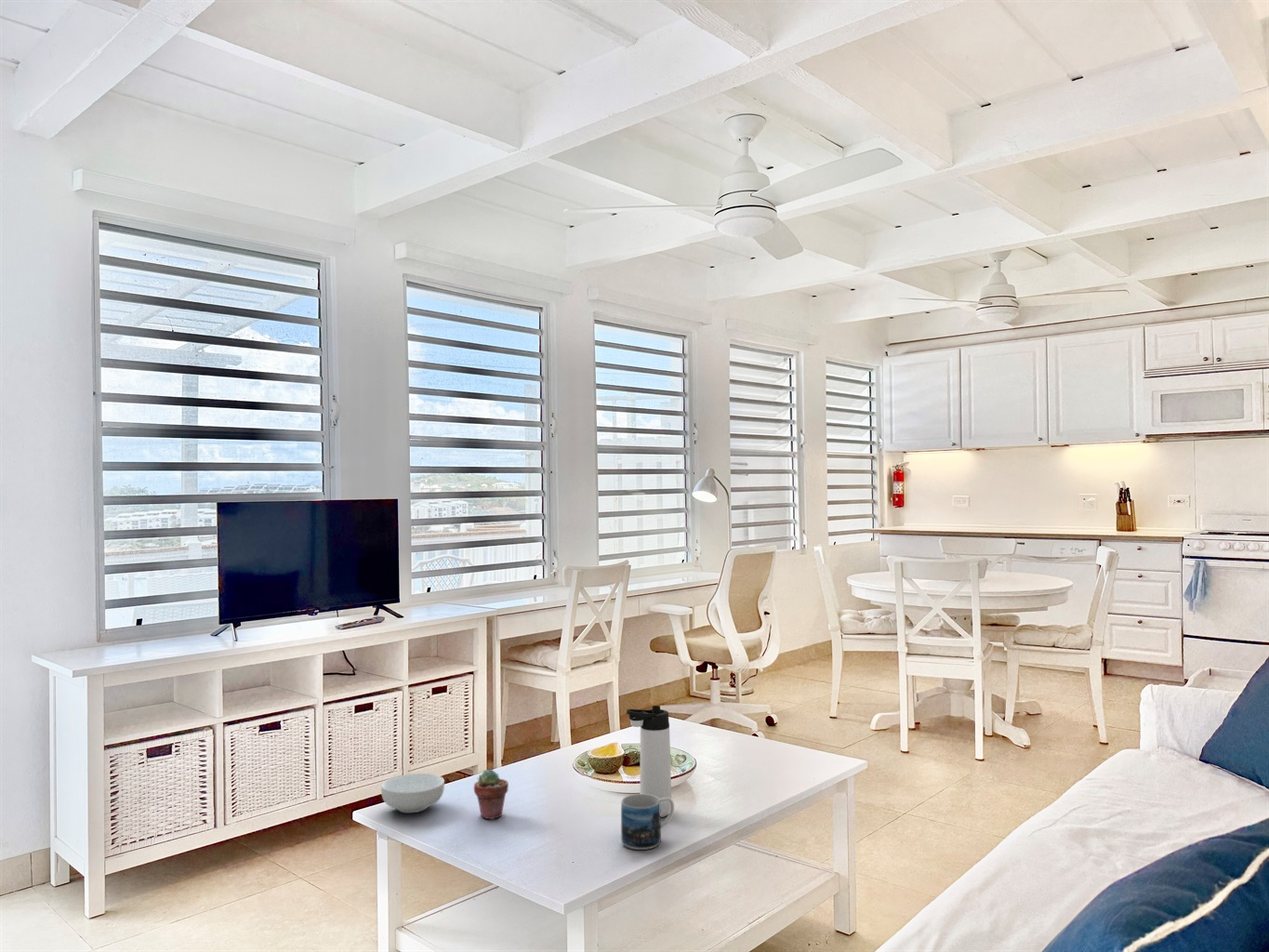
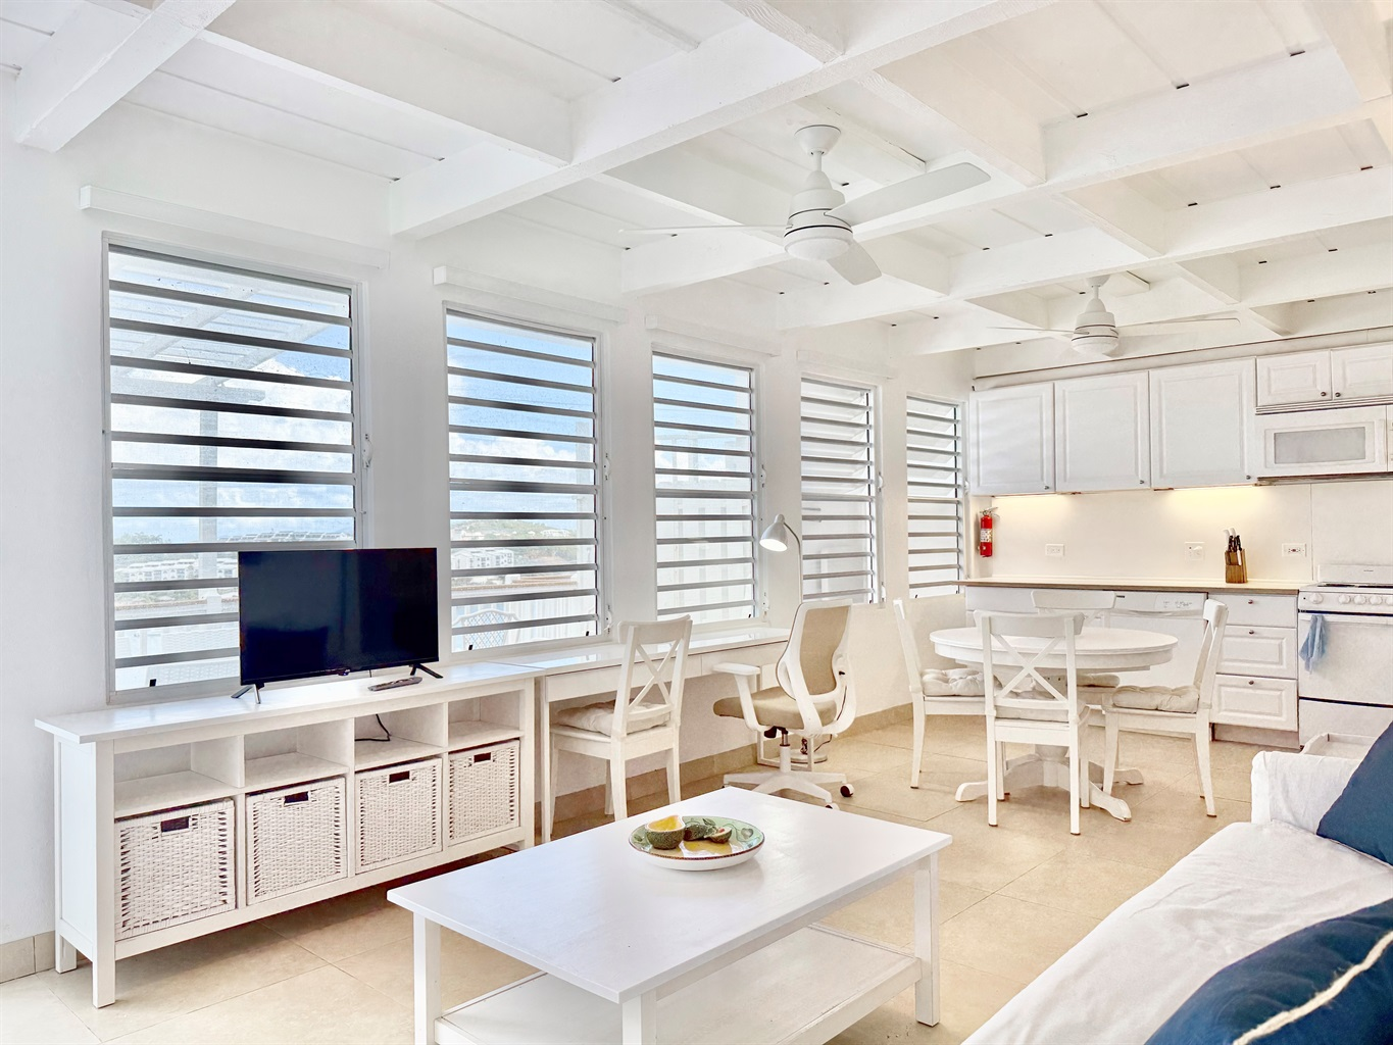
- mug (649, 819)
- thermos bottle (648, 760)
- cereal bowl (413, 794)
- potted succulent (491, 792)
